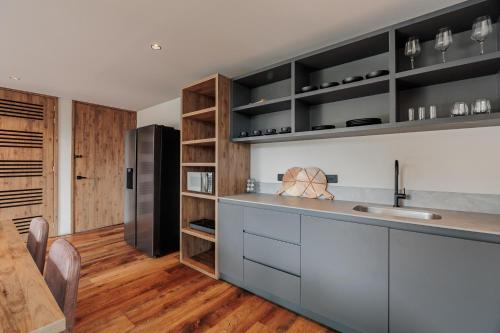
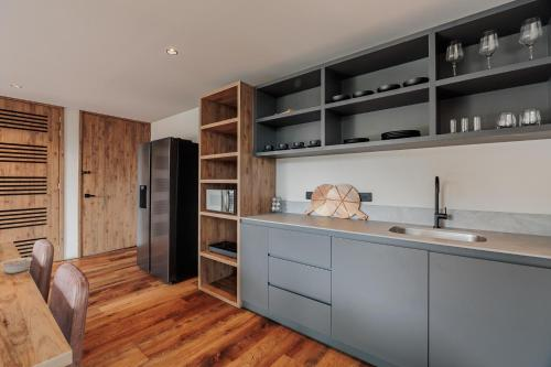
+ legume (17, 265)
